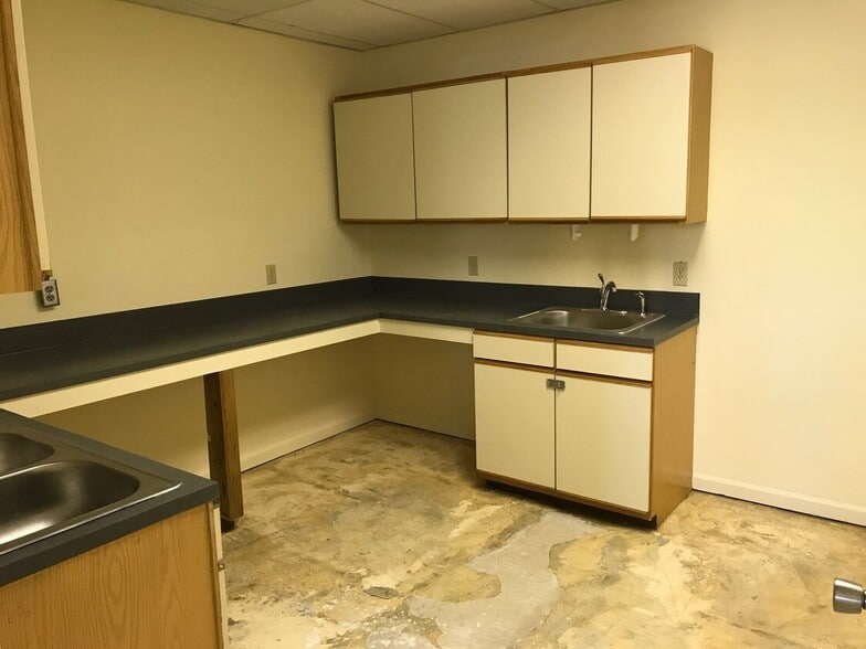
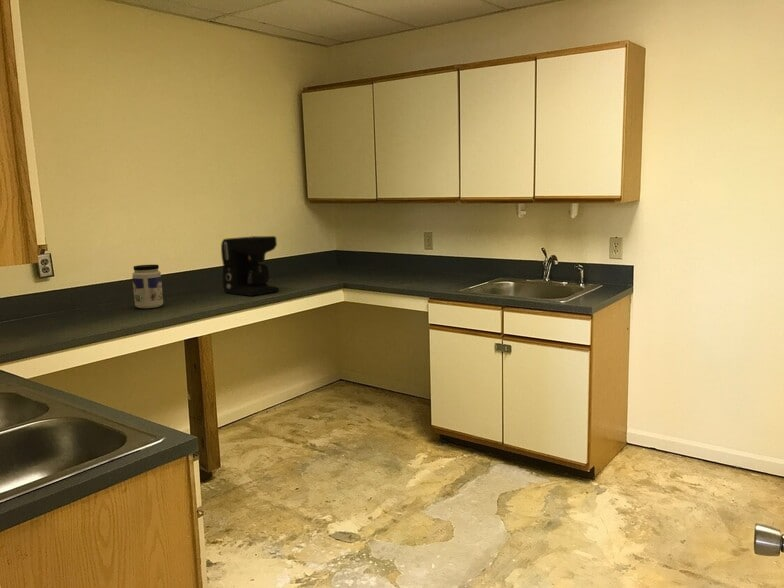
+ coffee maker (250, 264)
+ jar (147, 286)
